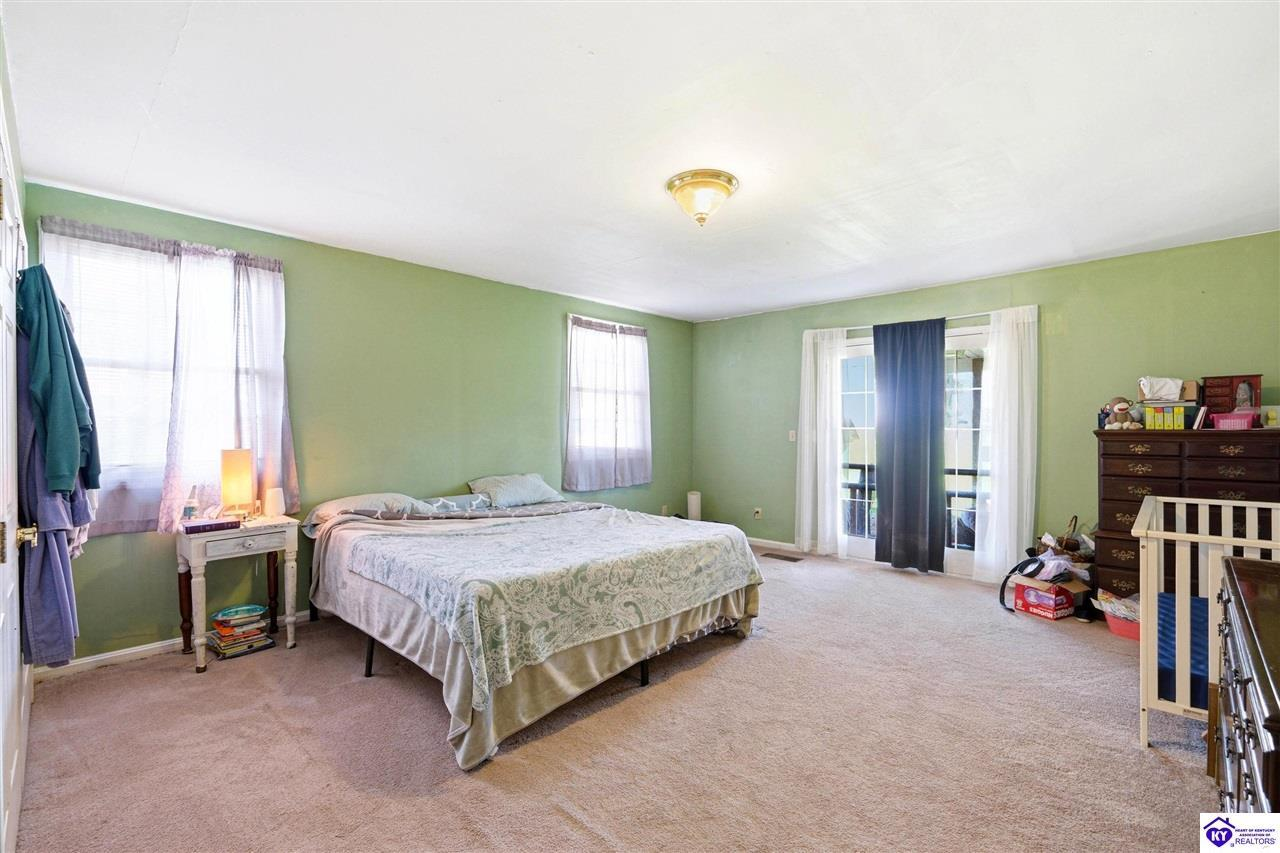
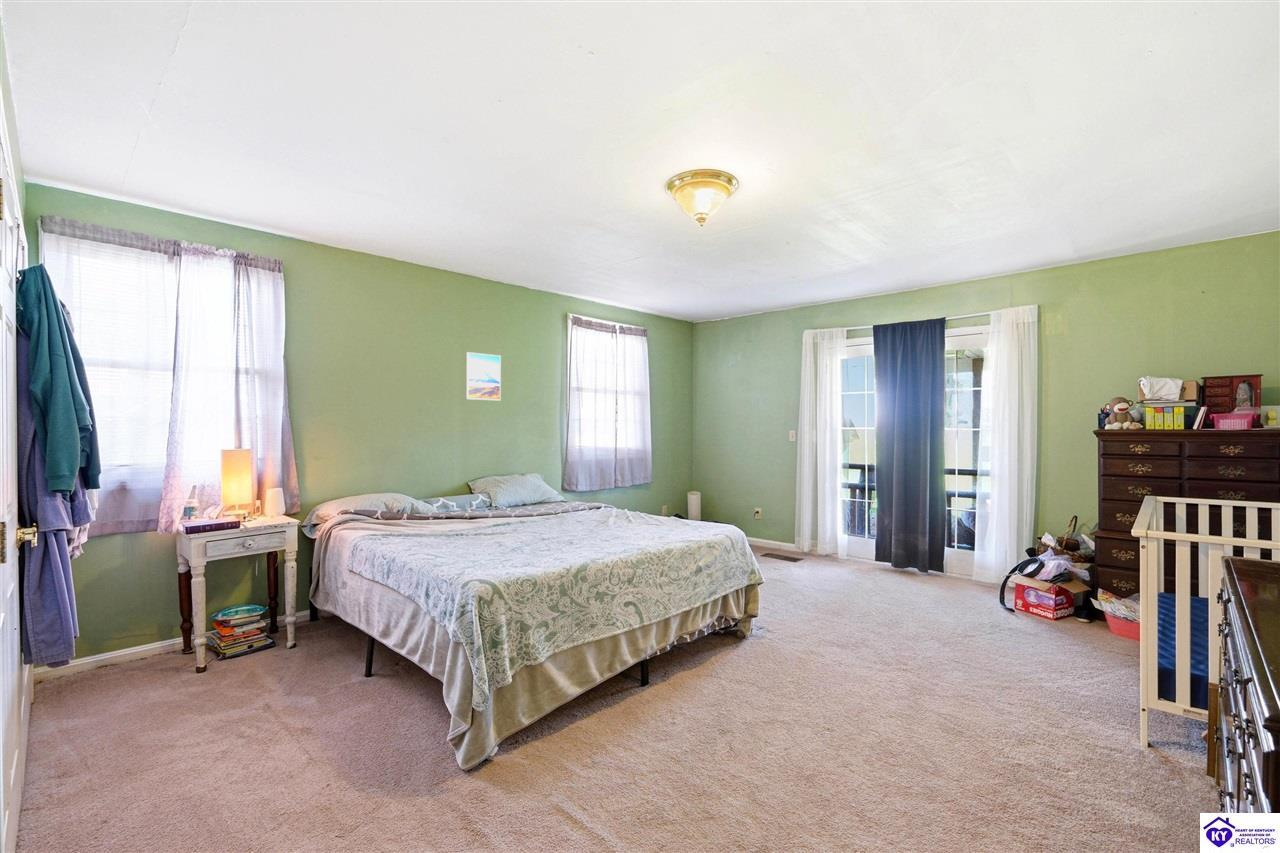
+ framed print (483, 376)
